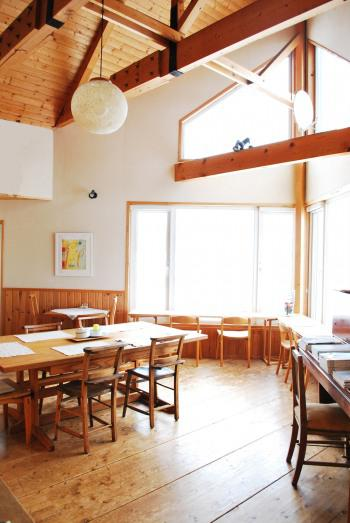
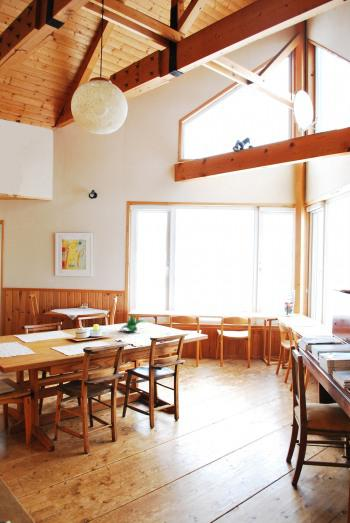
+ succulent plant (131, 323)
